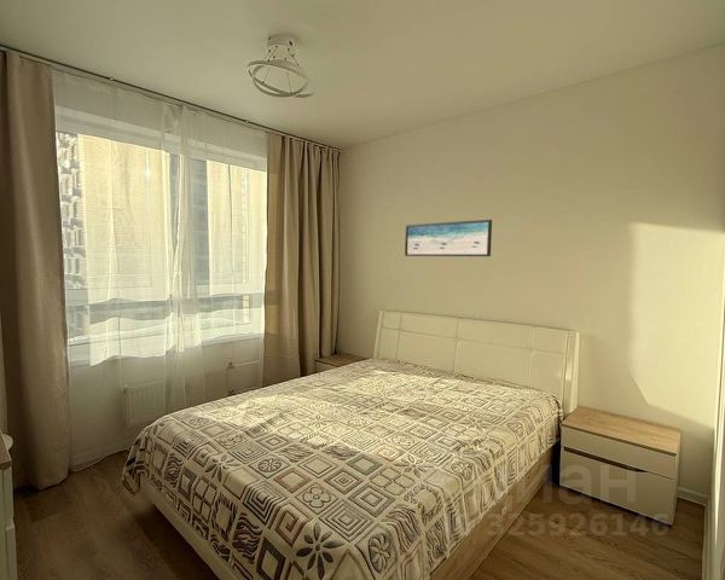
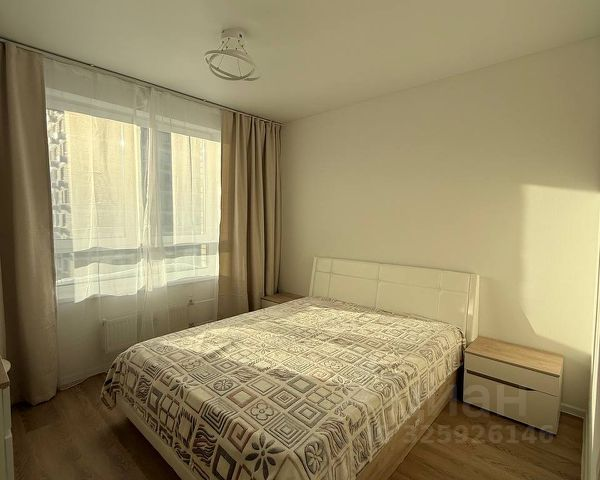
- wall art (445, 239)
